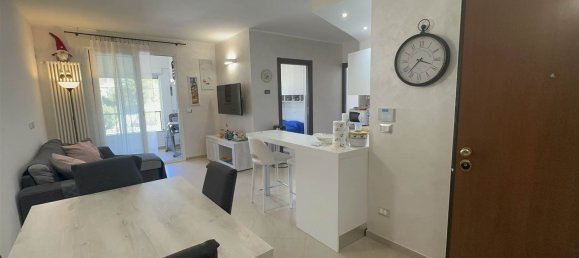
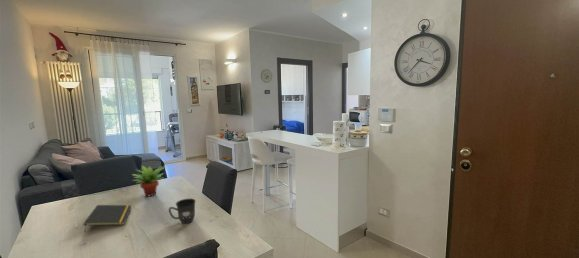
+ mug (182, 212)
+ notepad (109, 214)
+ succulent plant (149, 180)
